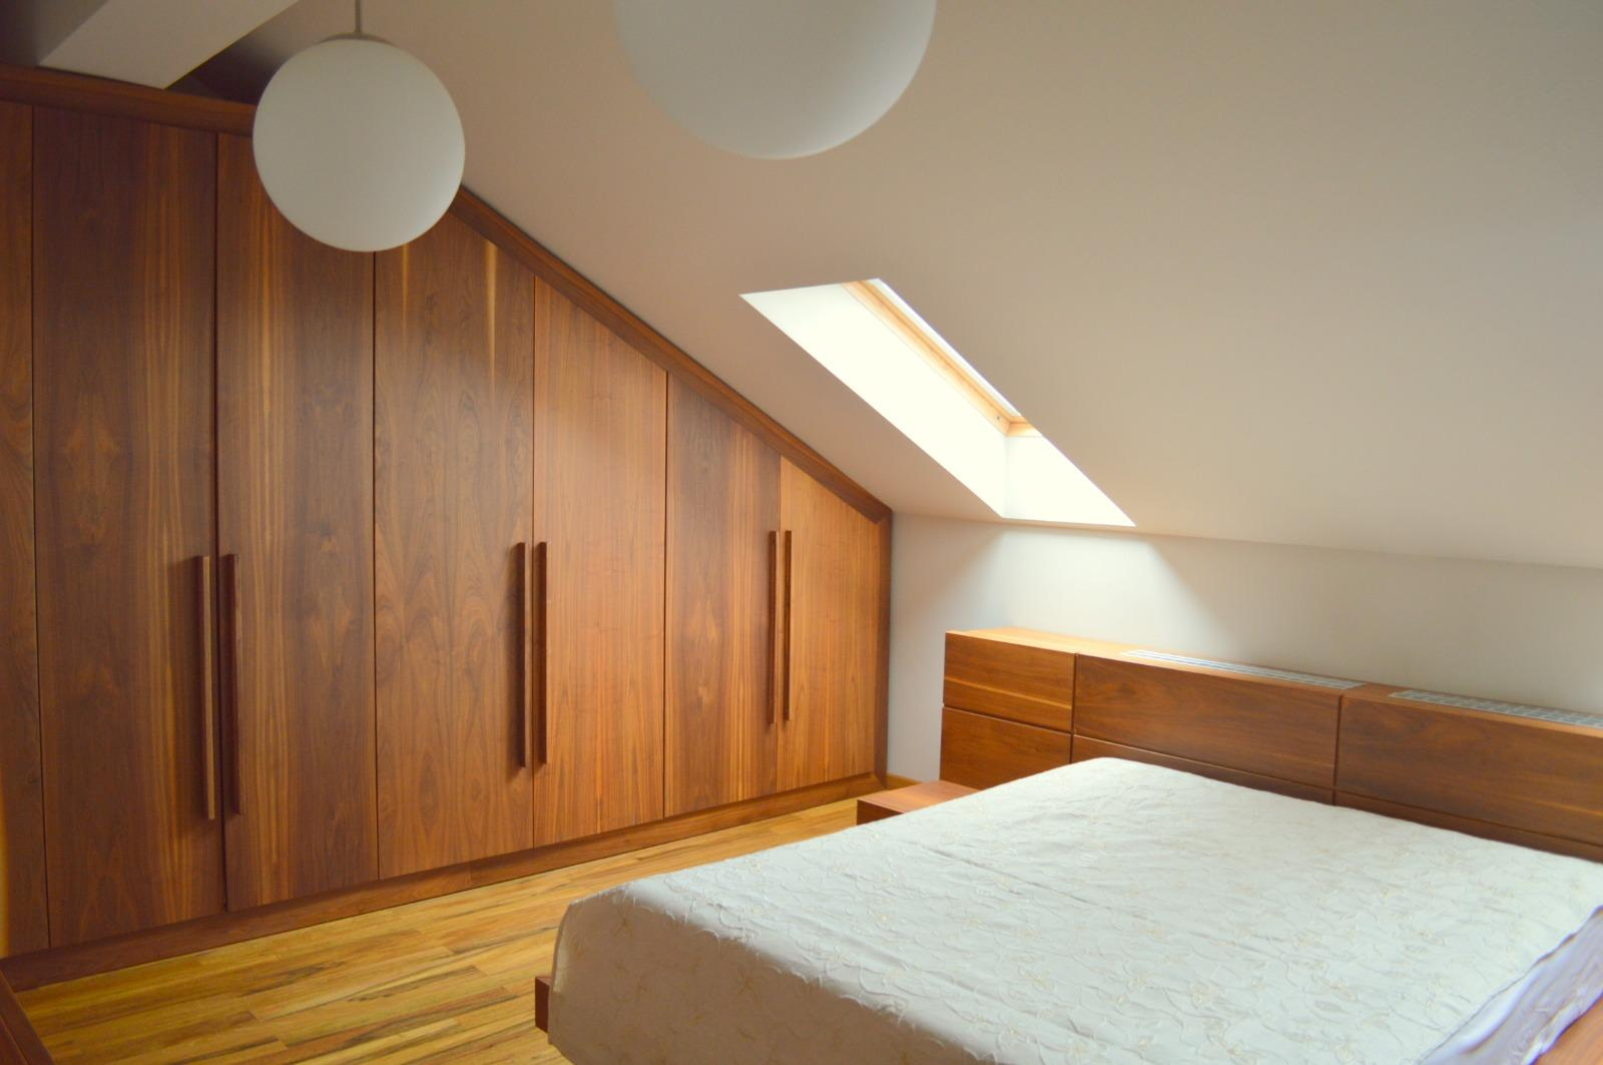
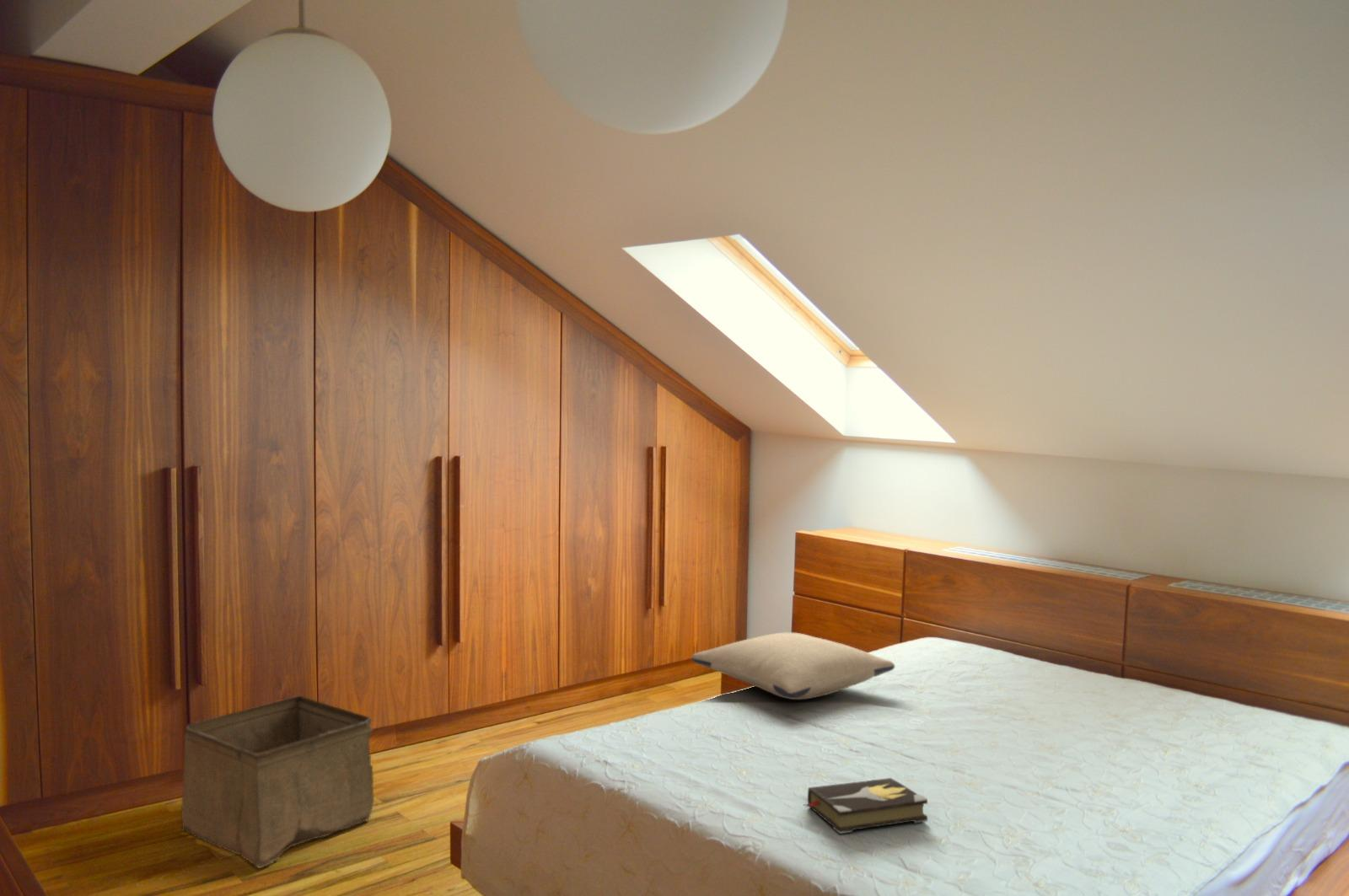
+ pillow (792, 663)
+ hardback book (866, 802)
+ storage bin (280, 773)
